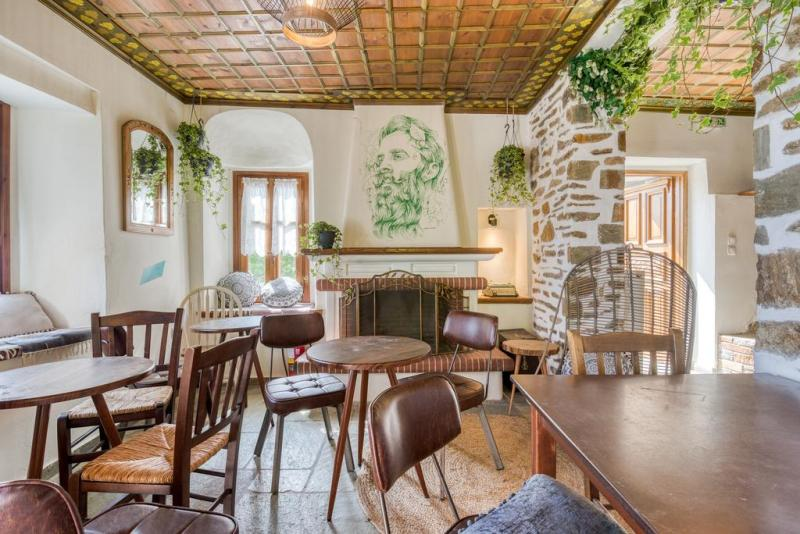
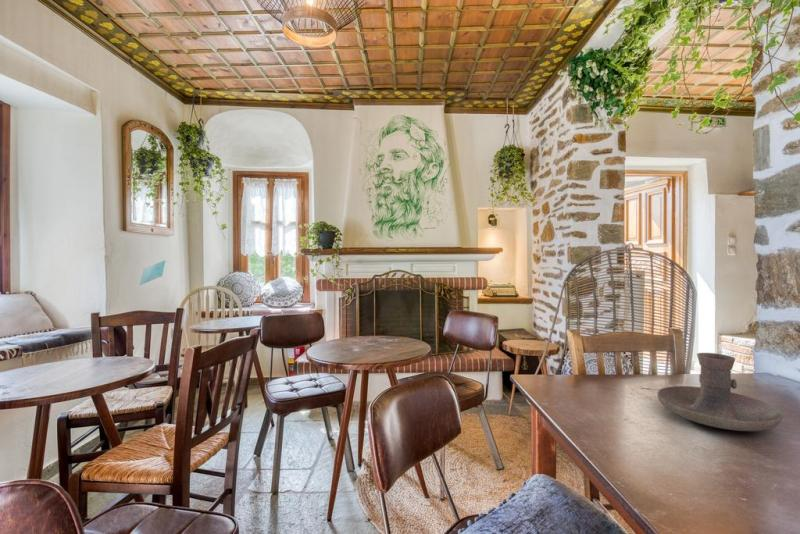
+ candle holder (714, 384)
